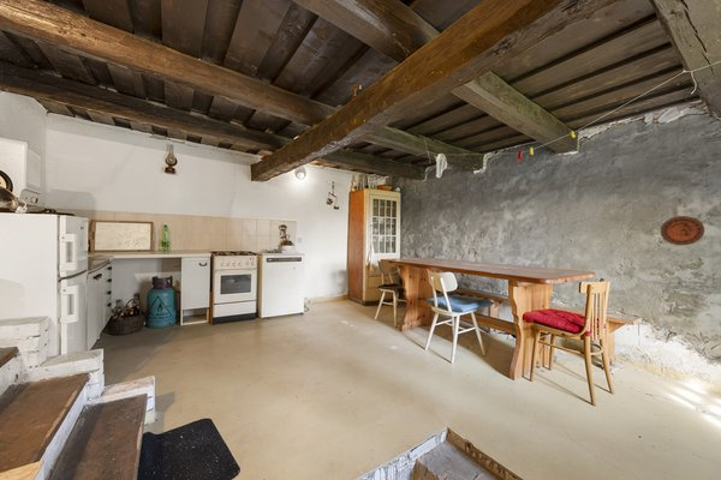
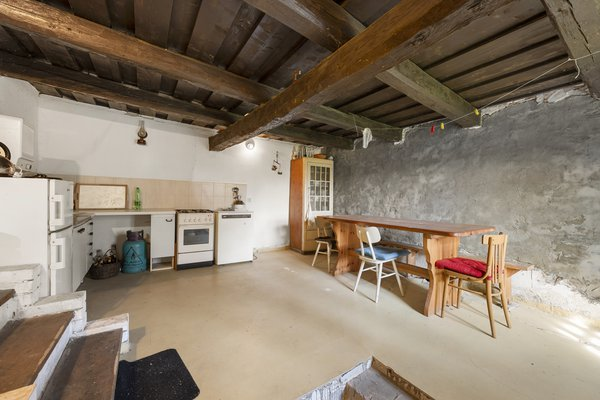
- decorative plate (681, 230)
